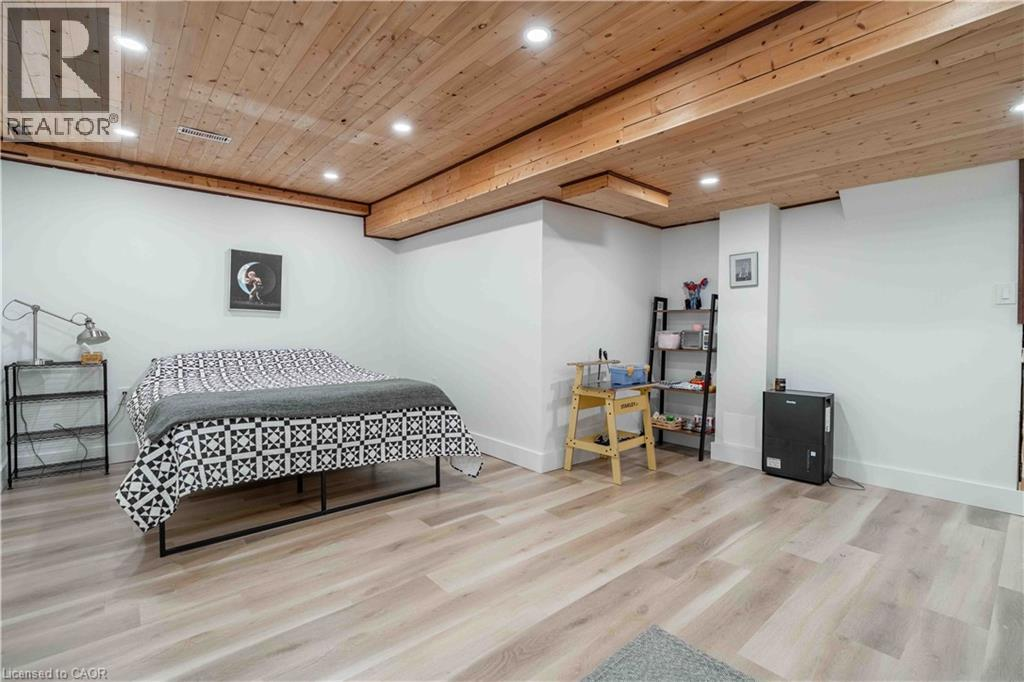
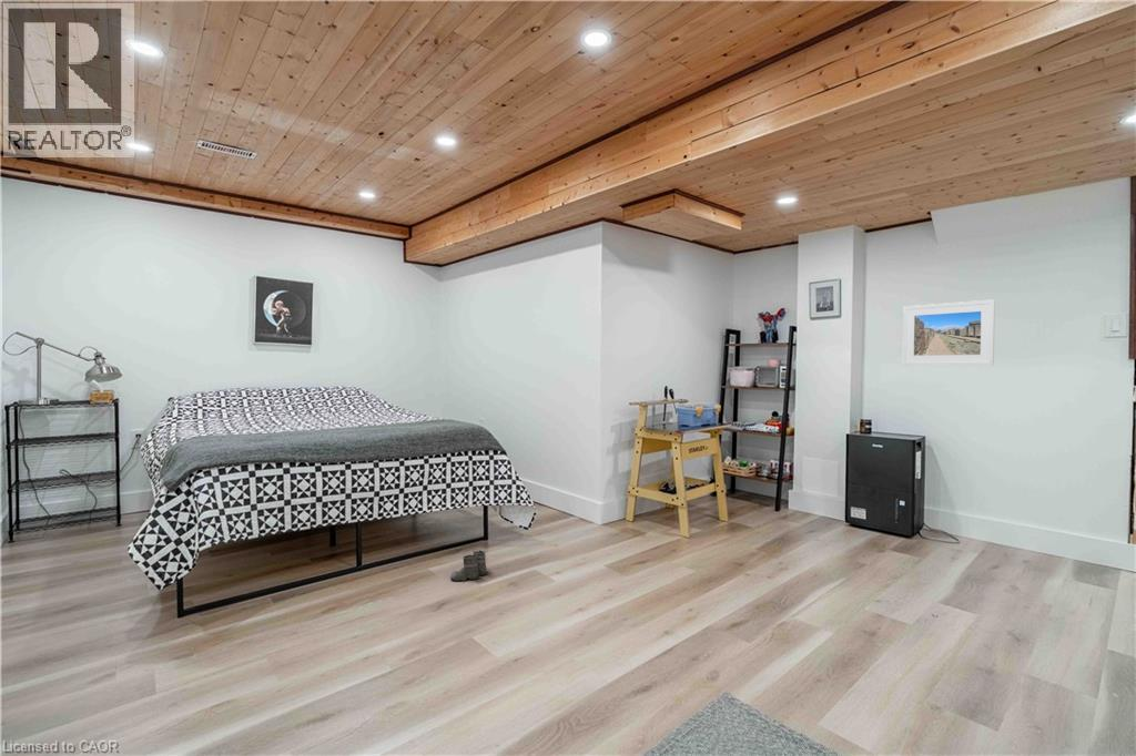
+ boots (470, 563)
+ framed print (946, 334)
